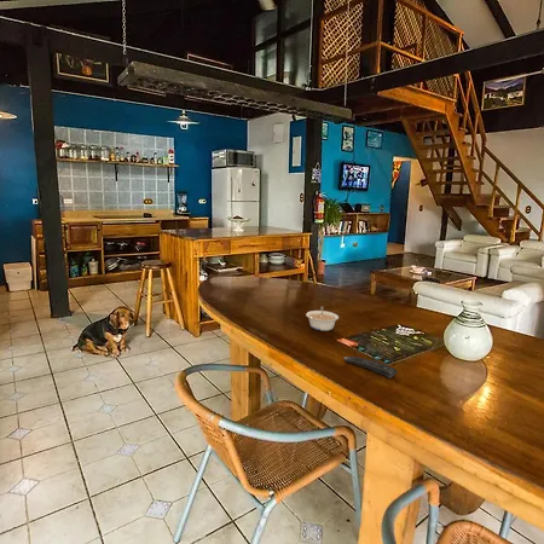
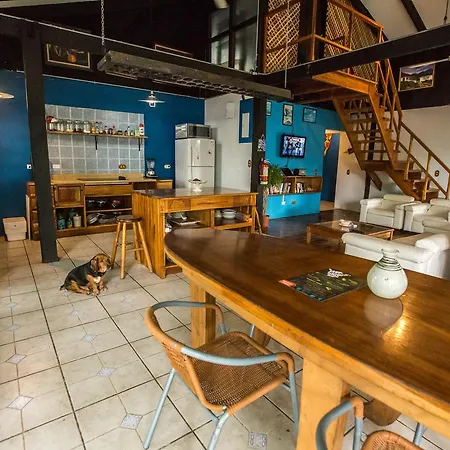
- remote control (368, 365)
- legume (320, 319)
